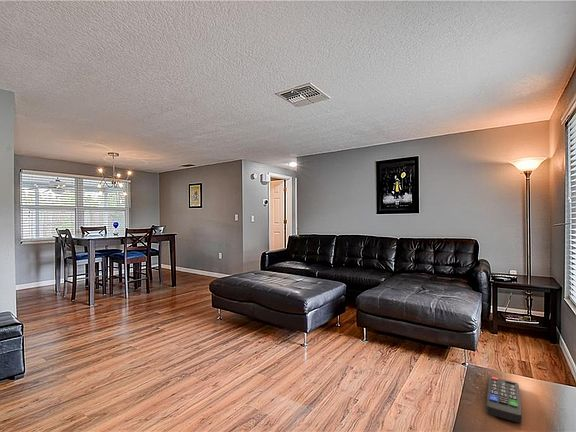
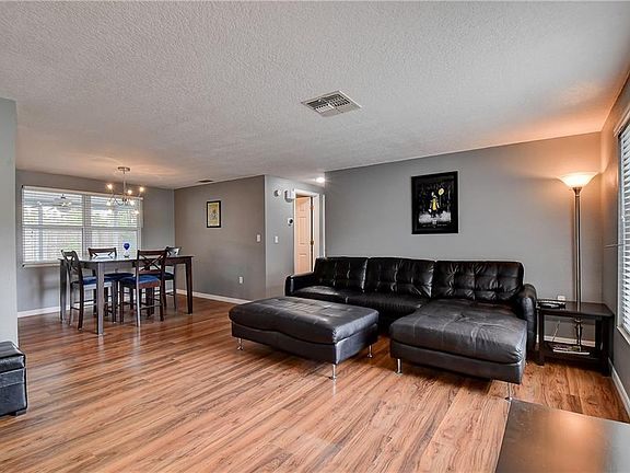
- remote control (503, 396)
